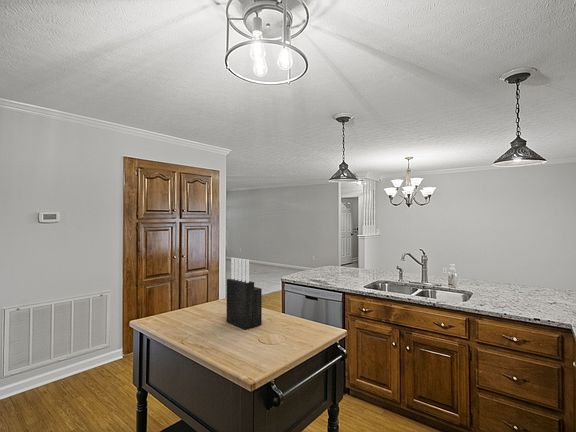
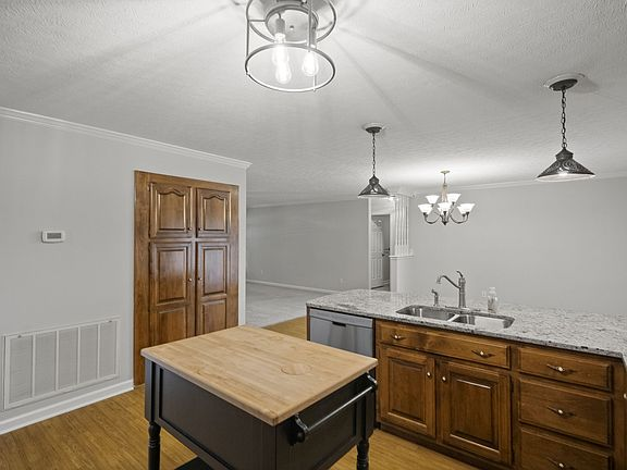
- knife block (245, 290)
